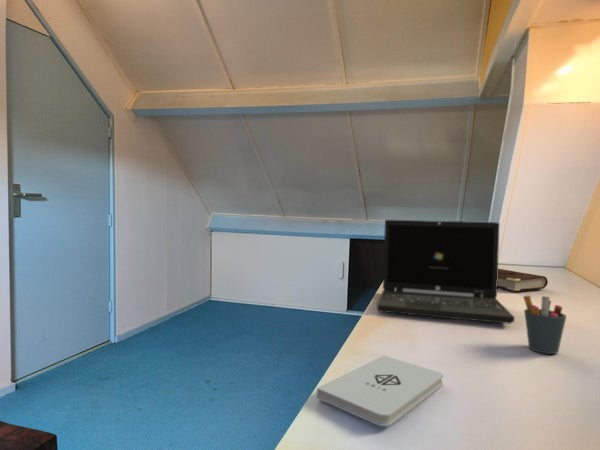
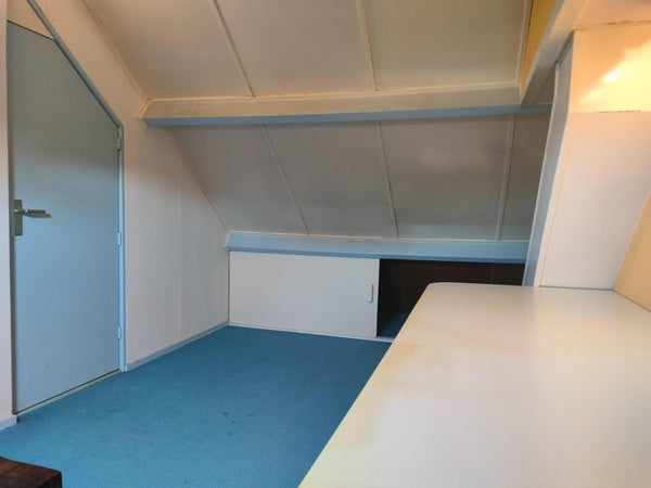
- laptop (440, 264)
- book (508, 278)
- pen holder (543, 321)
- notepad (384, 385)
